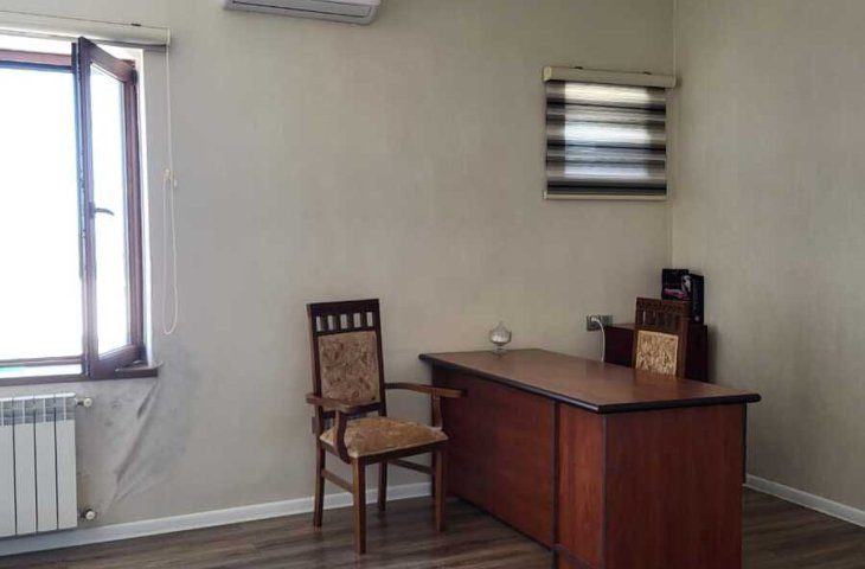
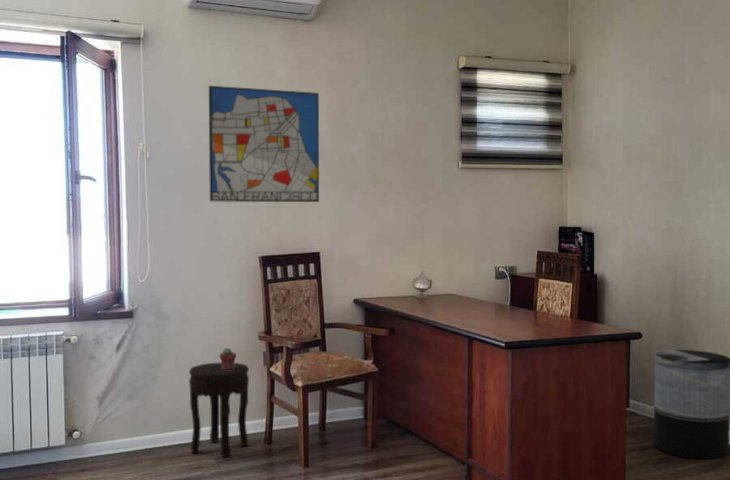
+ trash can (691, 401)
+ wall art (265, 145)
+ potted succulent (227, 358)
+ side table (220, 408)
